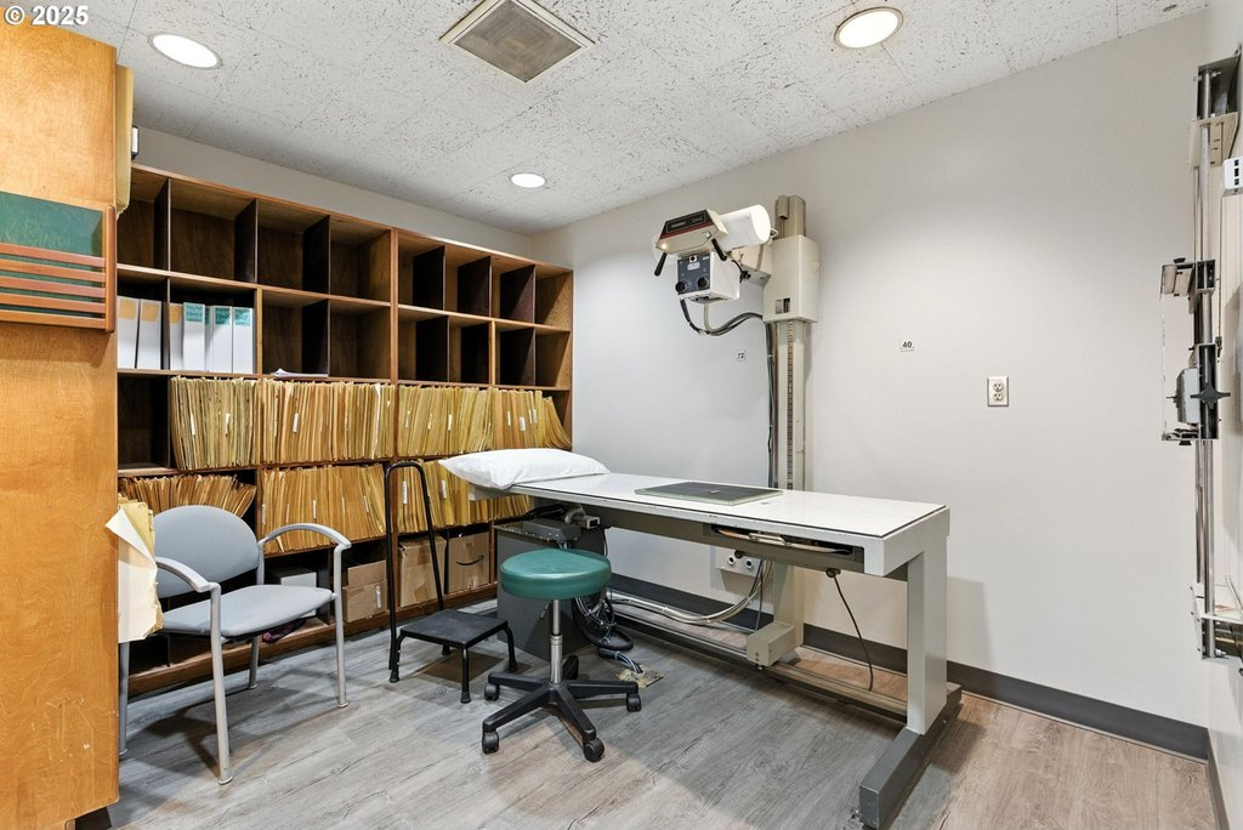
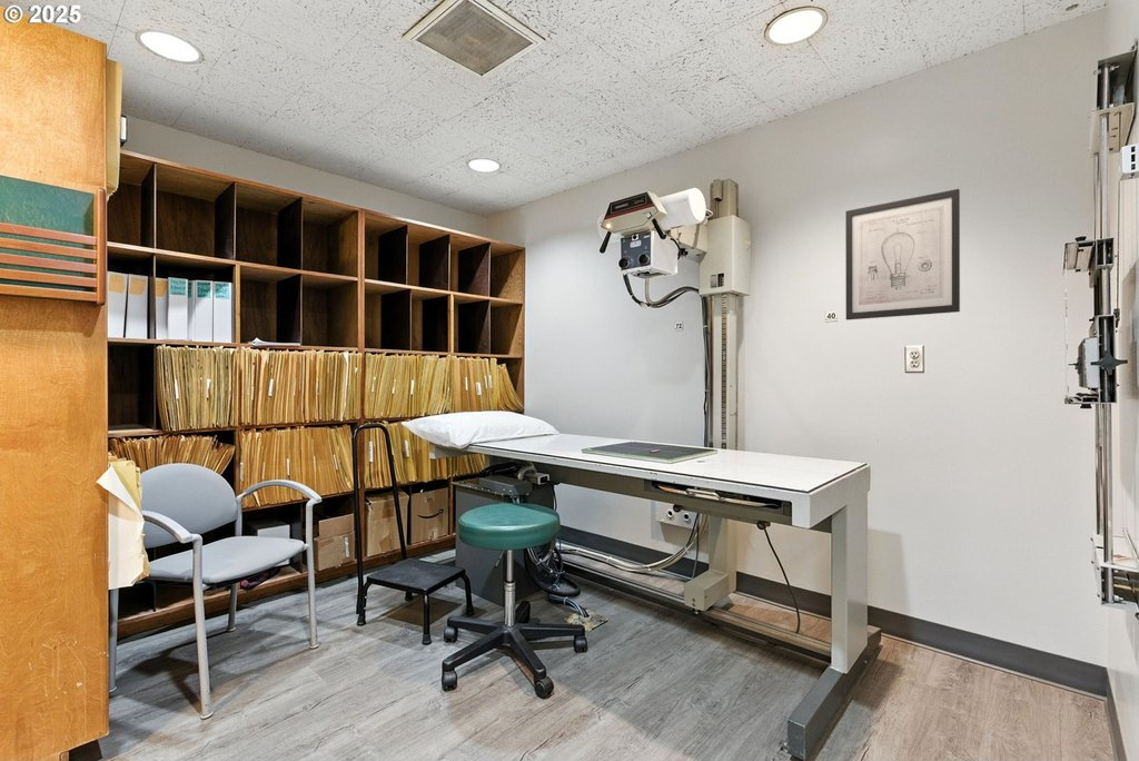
+ wall art (899, 258)
